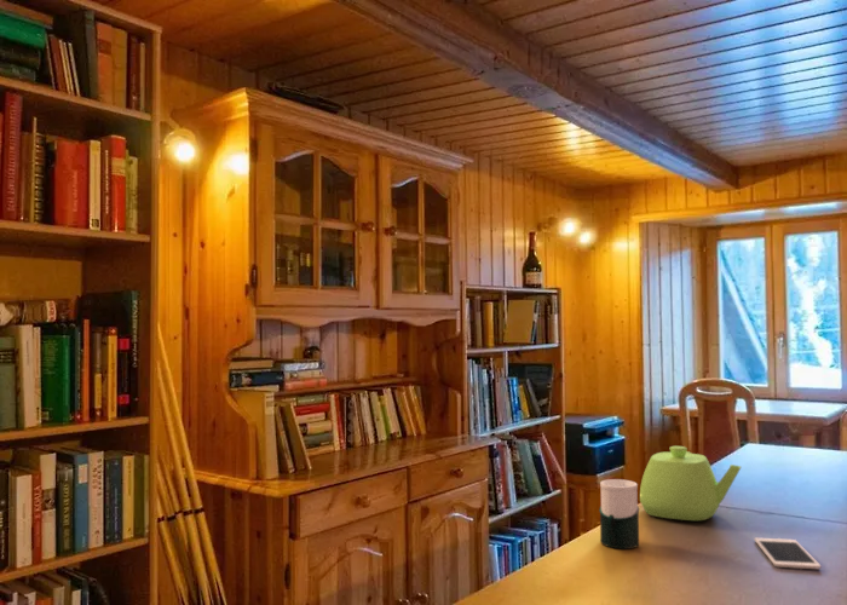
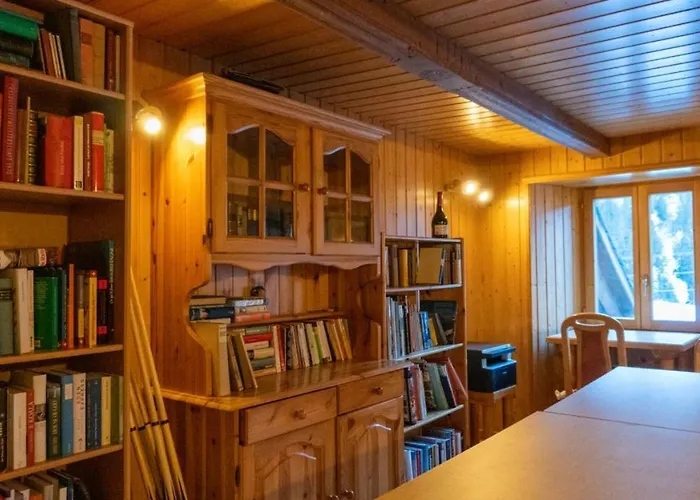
- teapot (690, 479)
- cup (617, 514)
- cell phone (785, 552)
